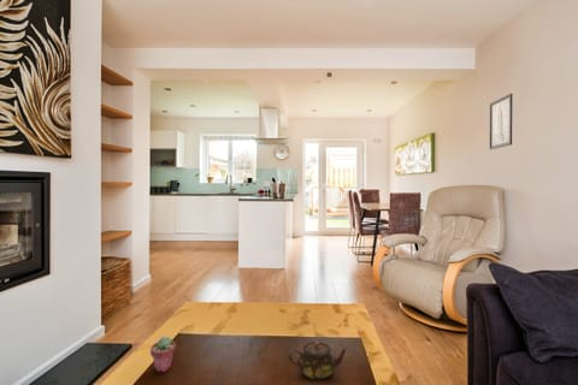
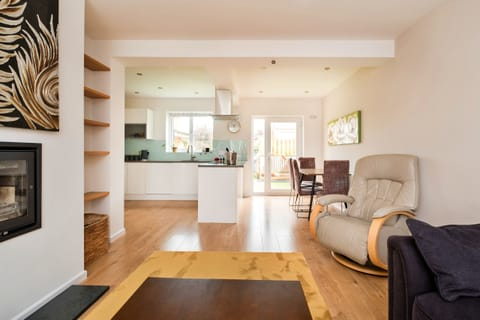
- potted succulent (163, 351)
- teapot (317, 356)
- wall art (500, 123)
